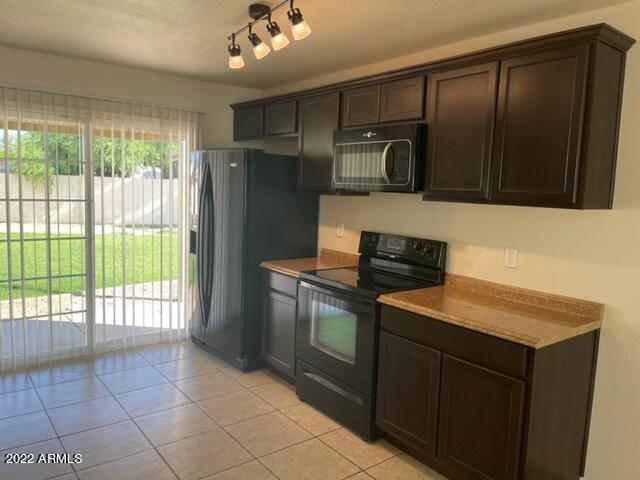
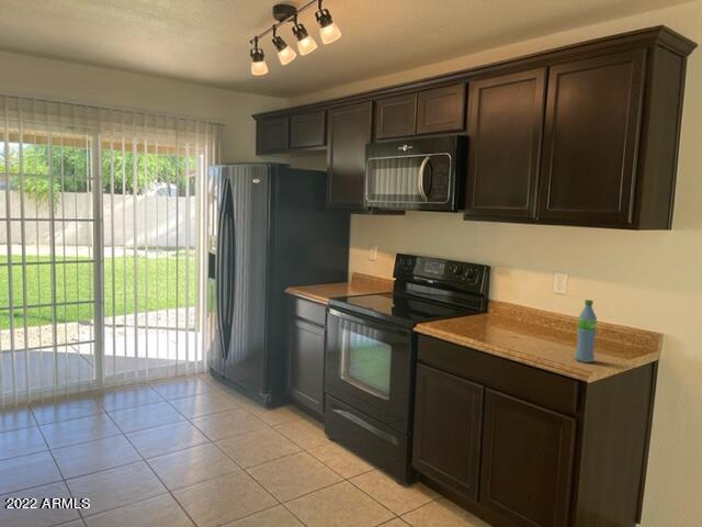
+ water bottle (586, 330)
